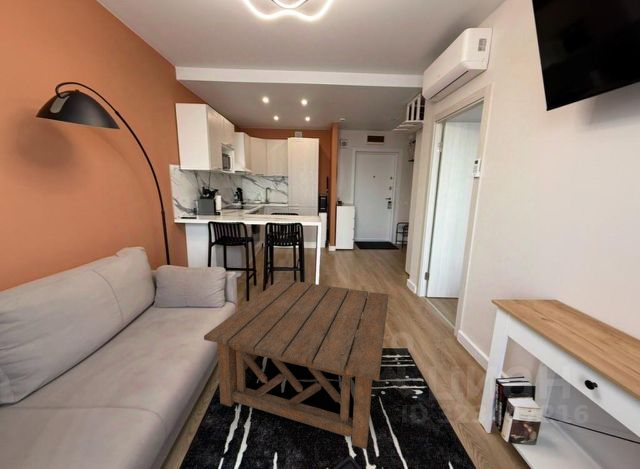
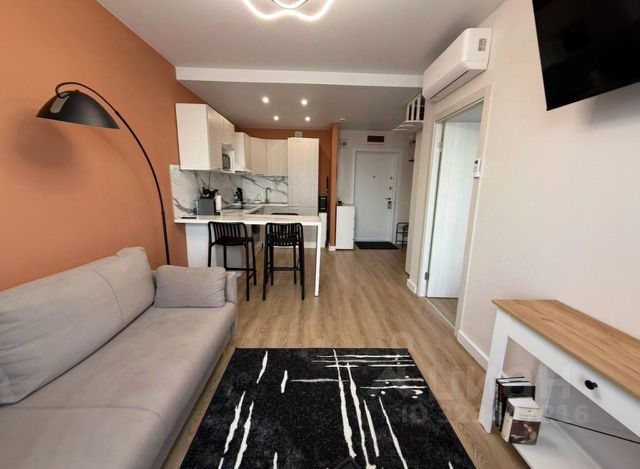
- coffee table (312, 342)
